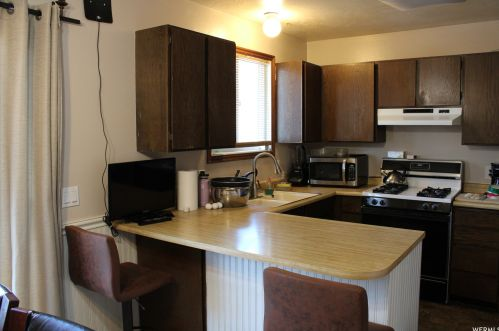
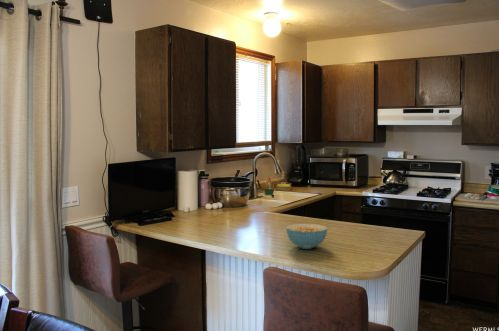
+ cereal bowl (306, 237)
